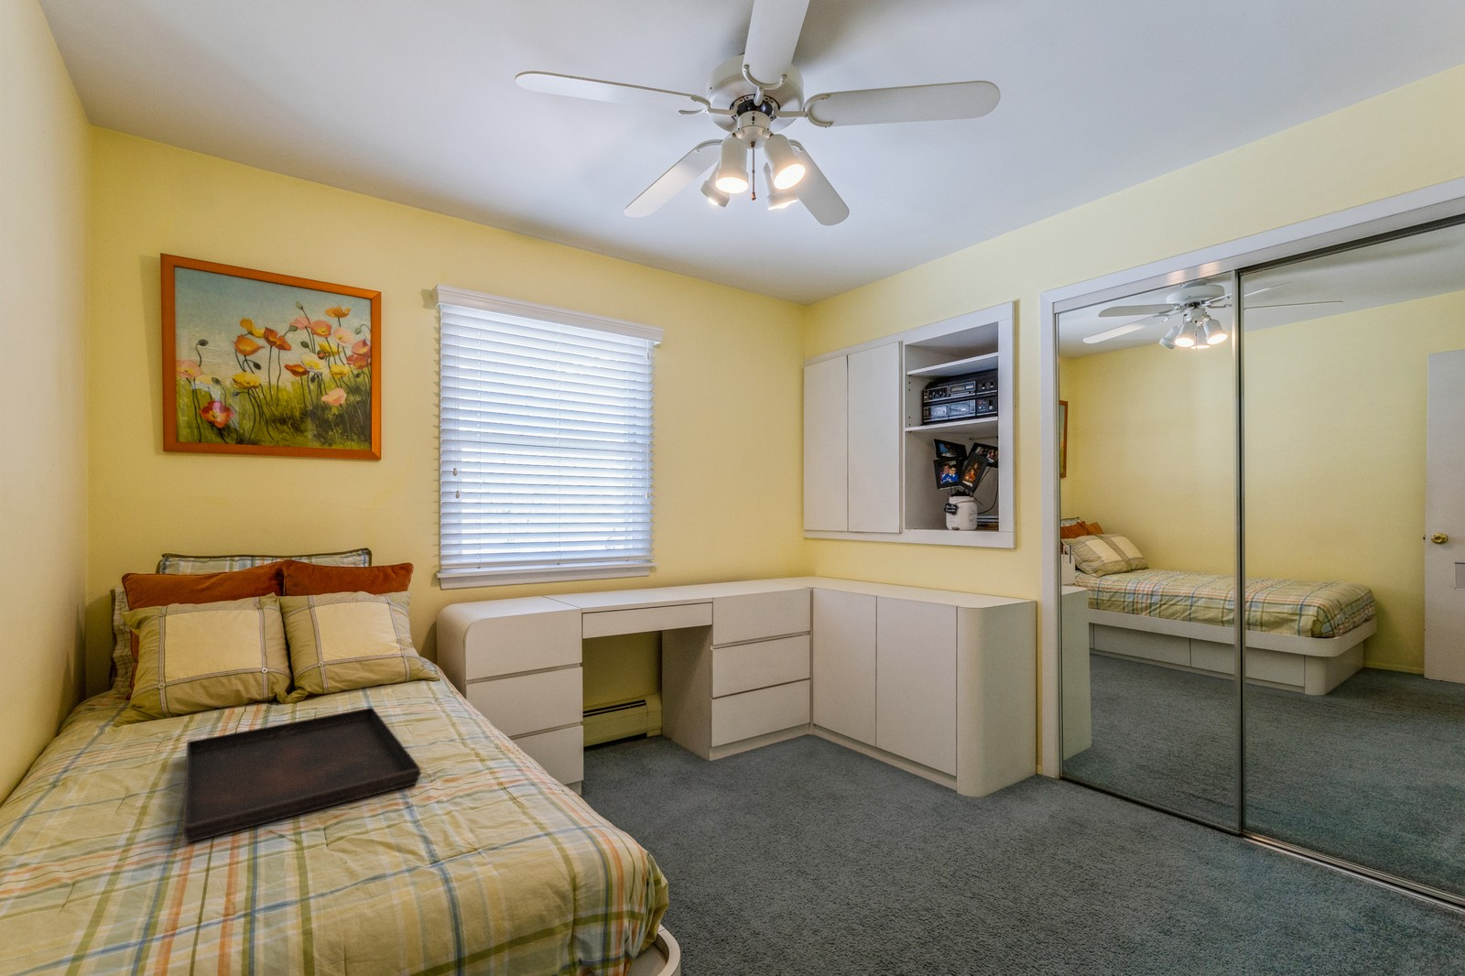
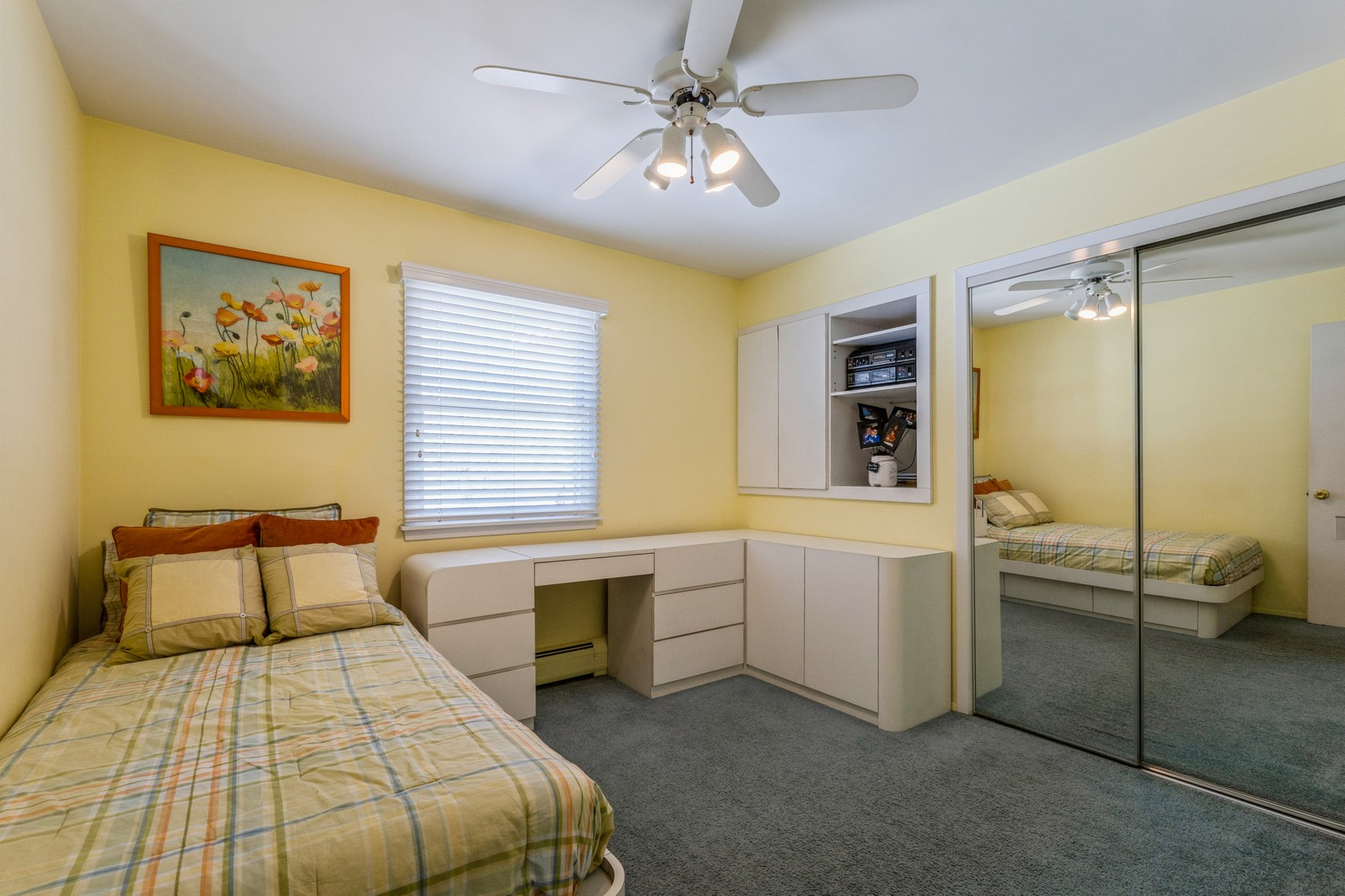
- serving tray (297, 761)
